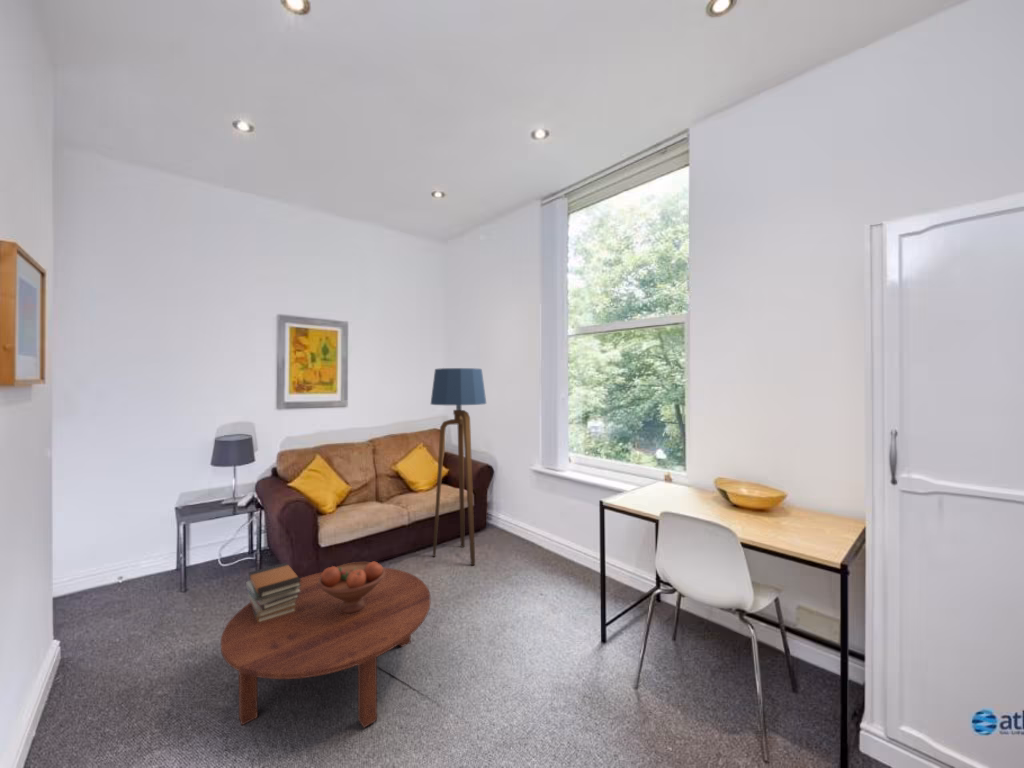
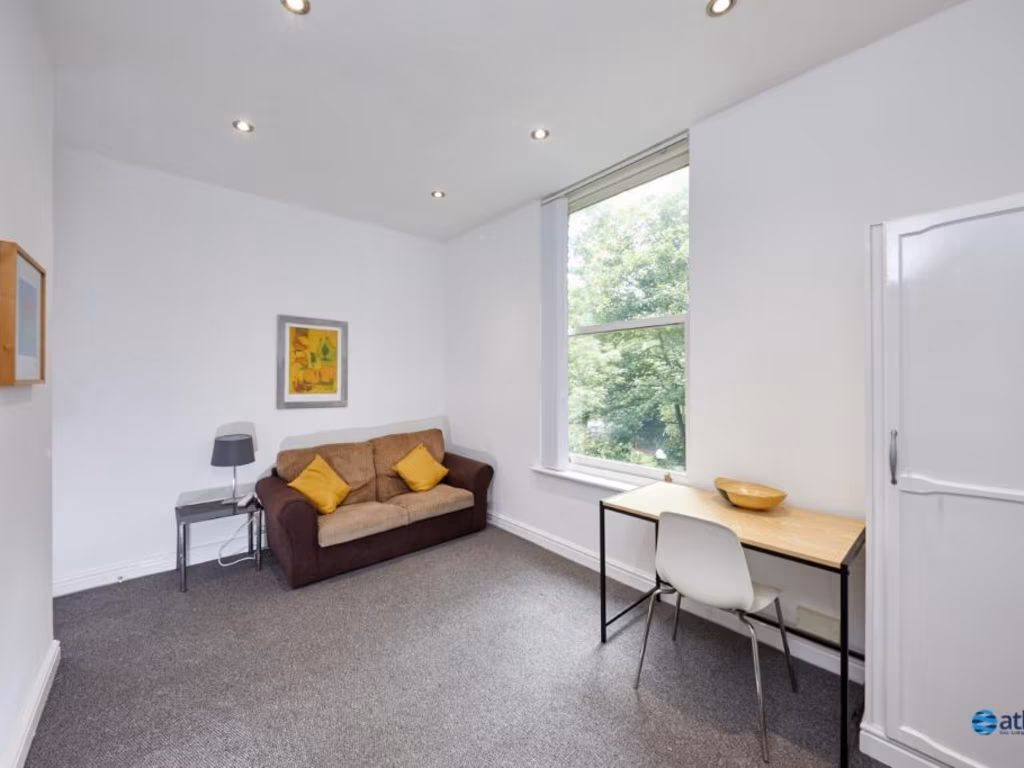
- fruit bowl (352, 584)
- coffee table (335, 641)
- floor lamp (459, 463)
- book stack (273, 590)
